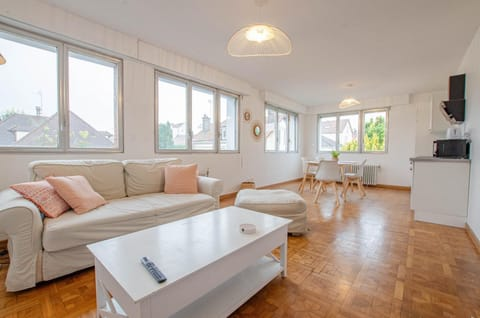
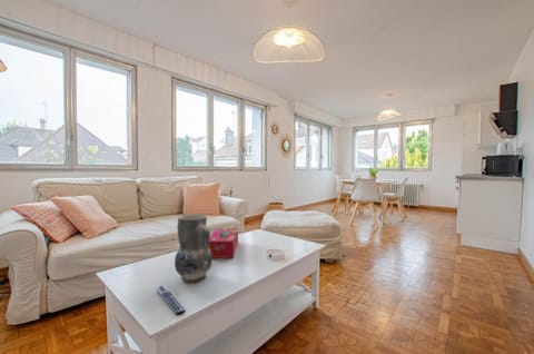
+ vase (194, 247)
+ tissue box (224, 242)
